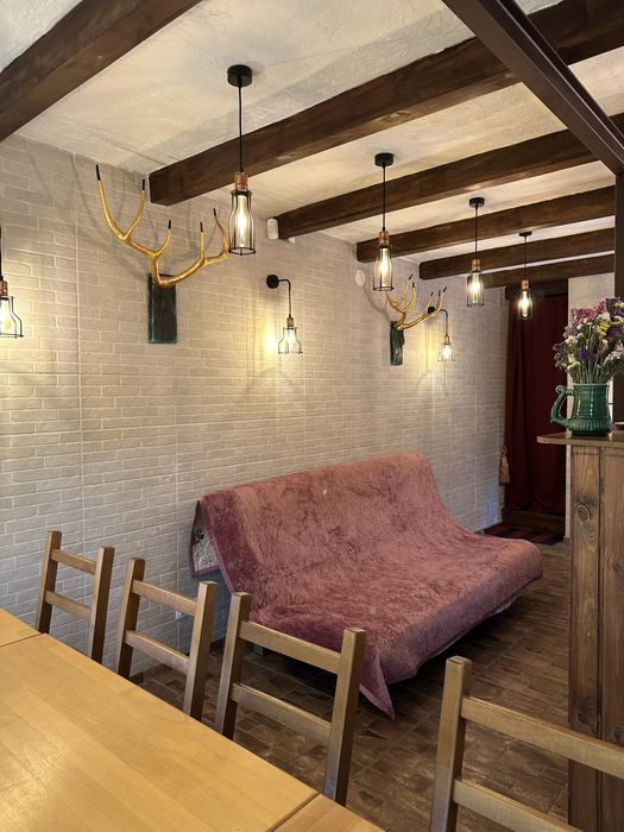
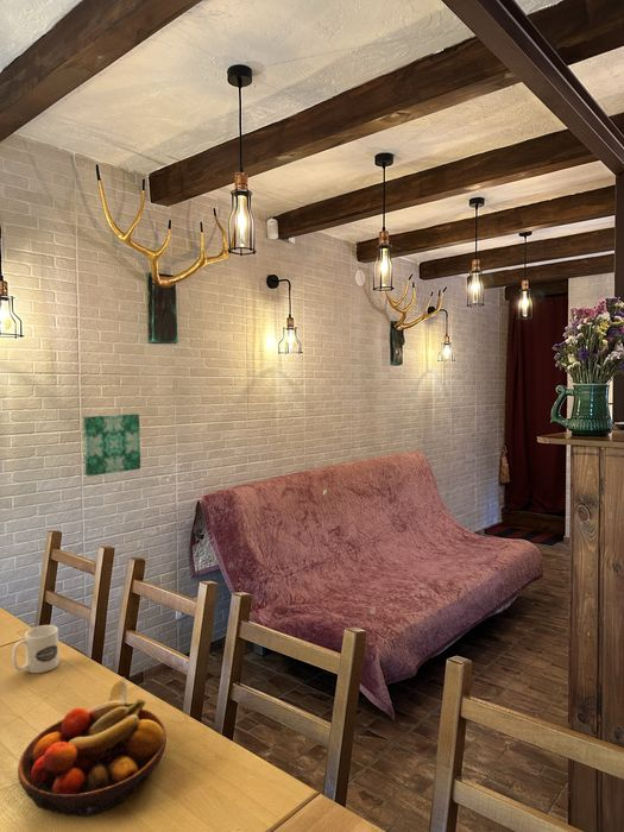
+ fruit bowl (94, 739)
+ mug (34, 650)
+ wall art (113, 443)
